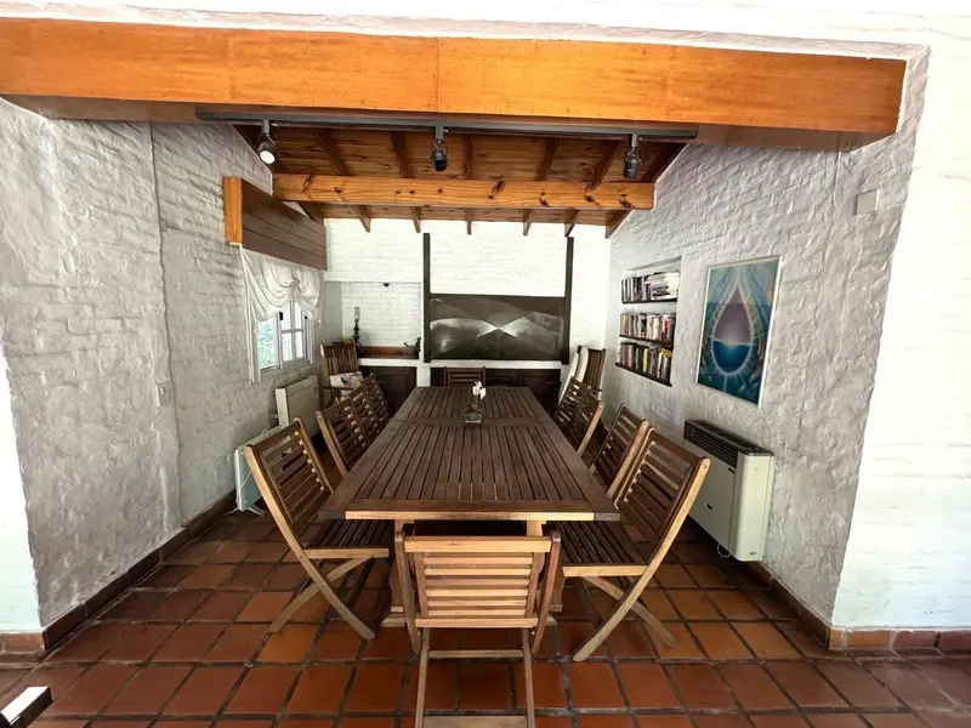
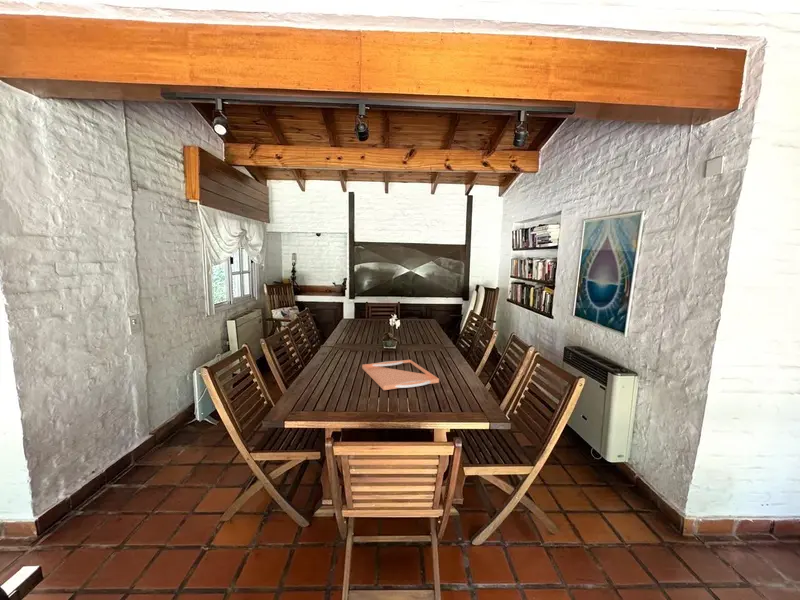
+ serving tray (398, 373)
